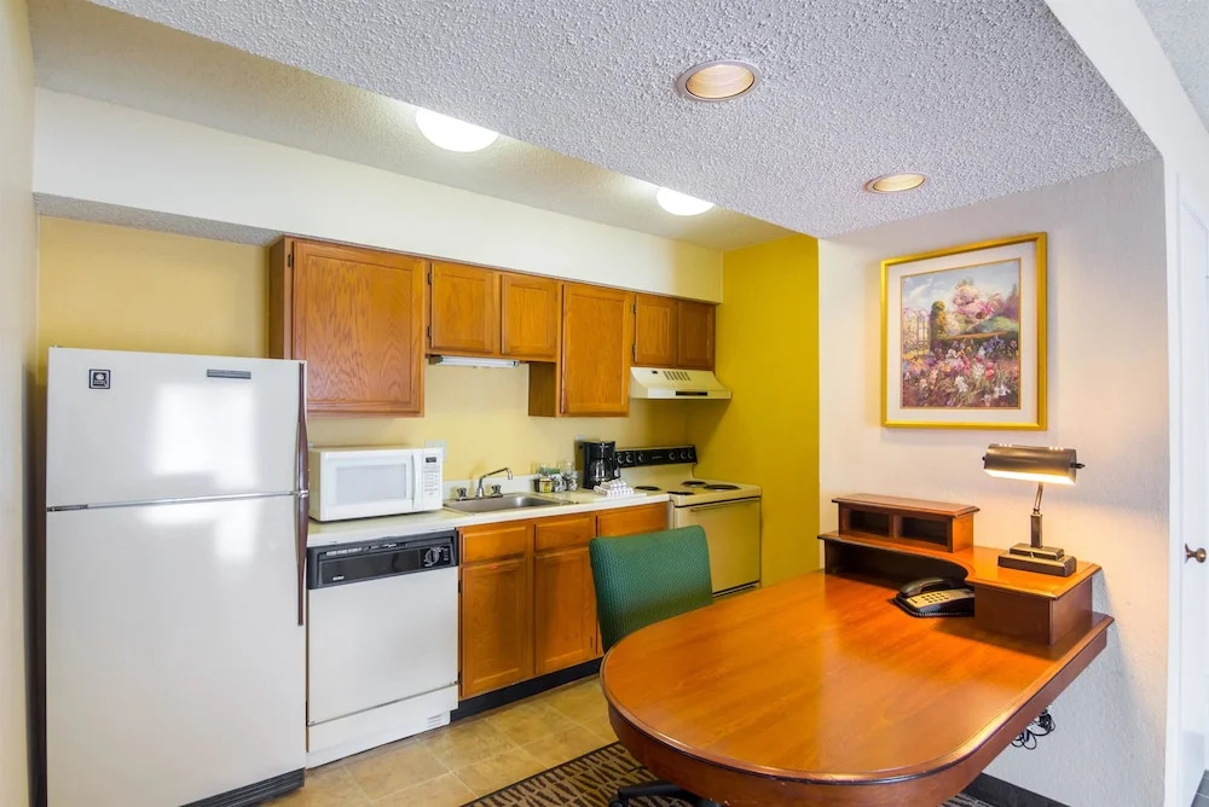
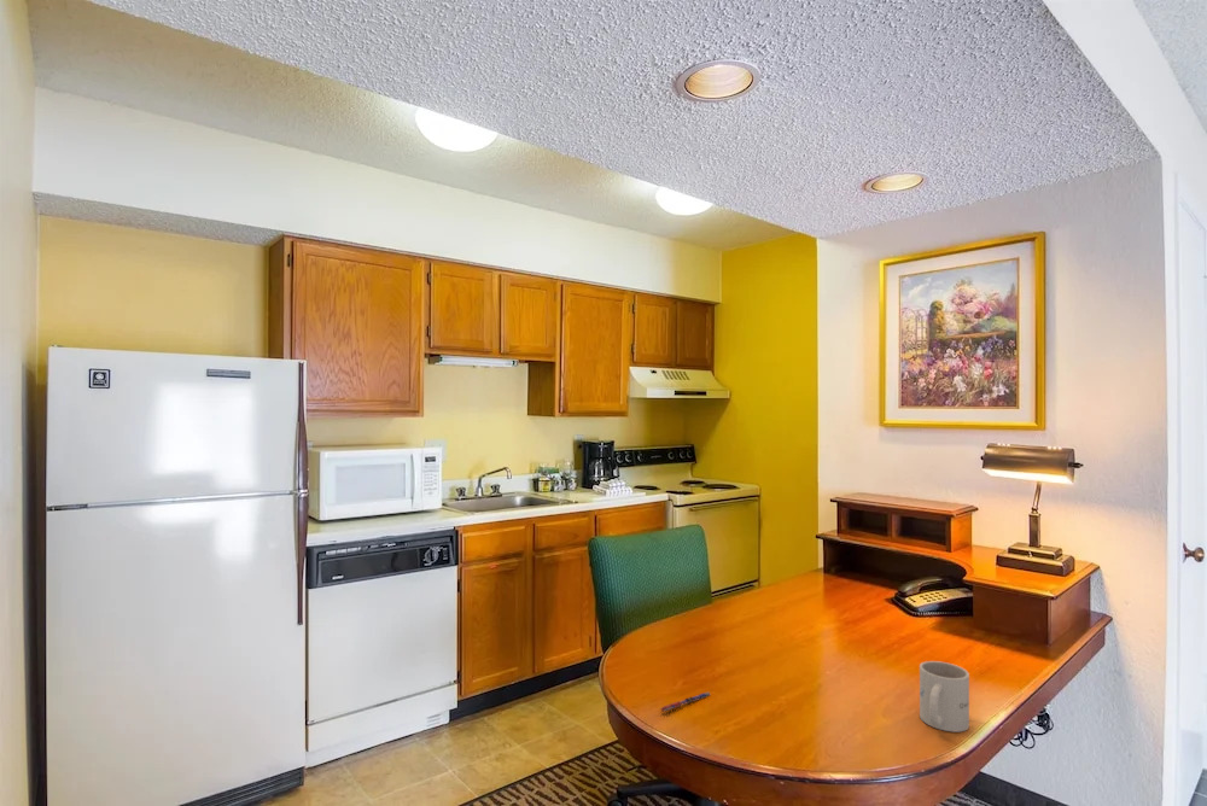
+ mug (939, 697)
+ pen (686, 700)
